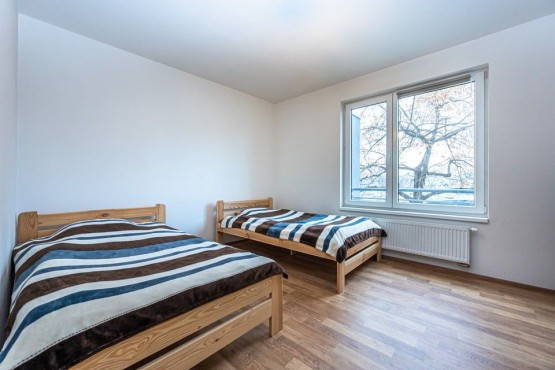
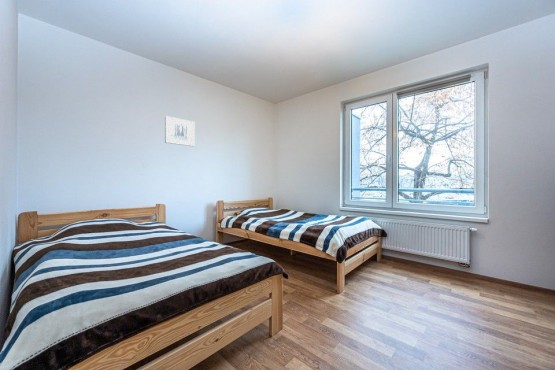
+ wall art (180, 131)
